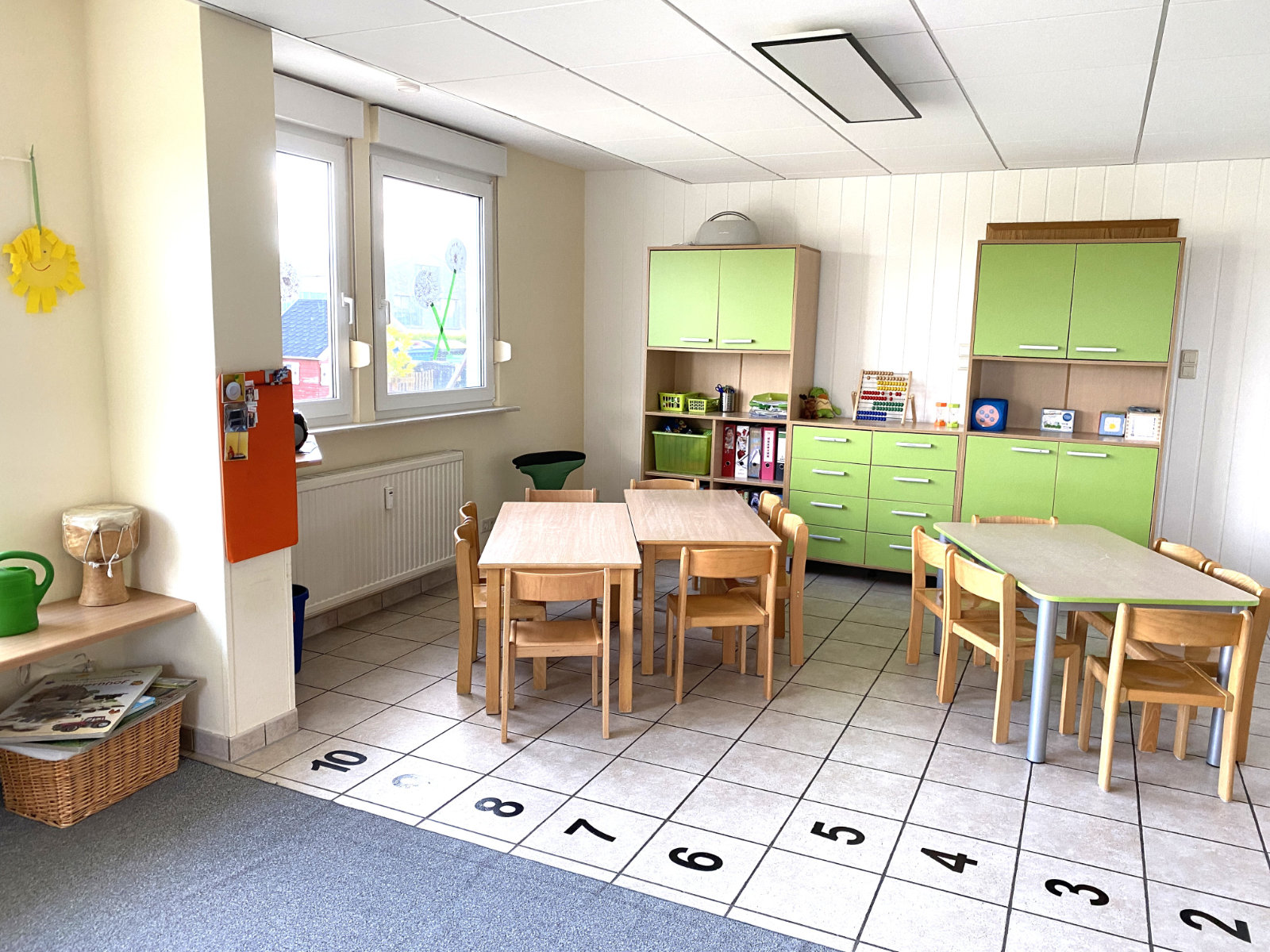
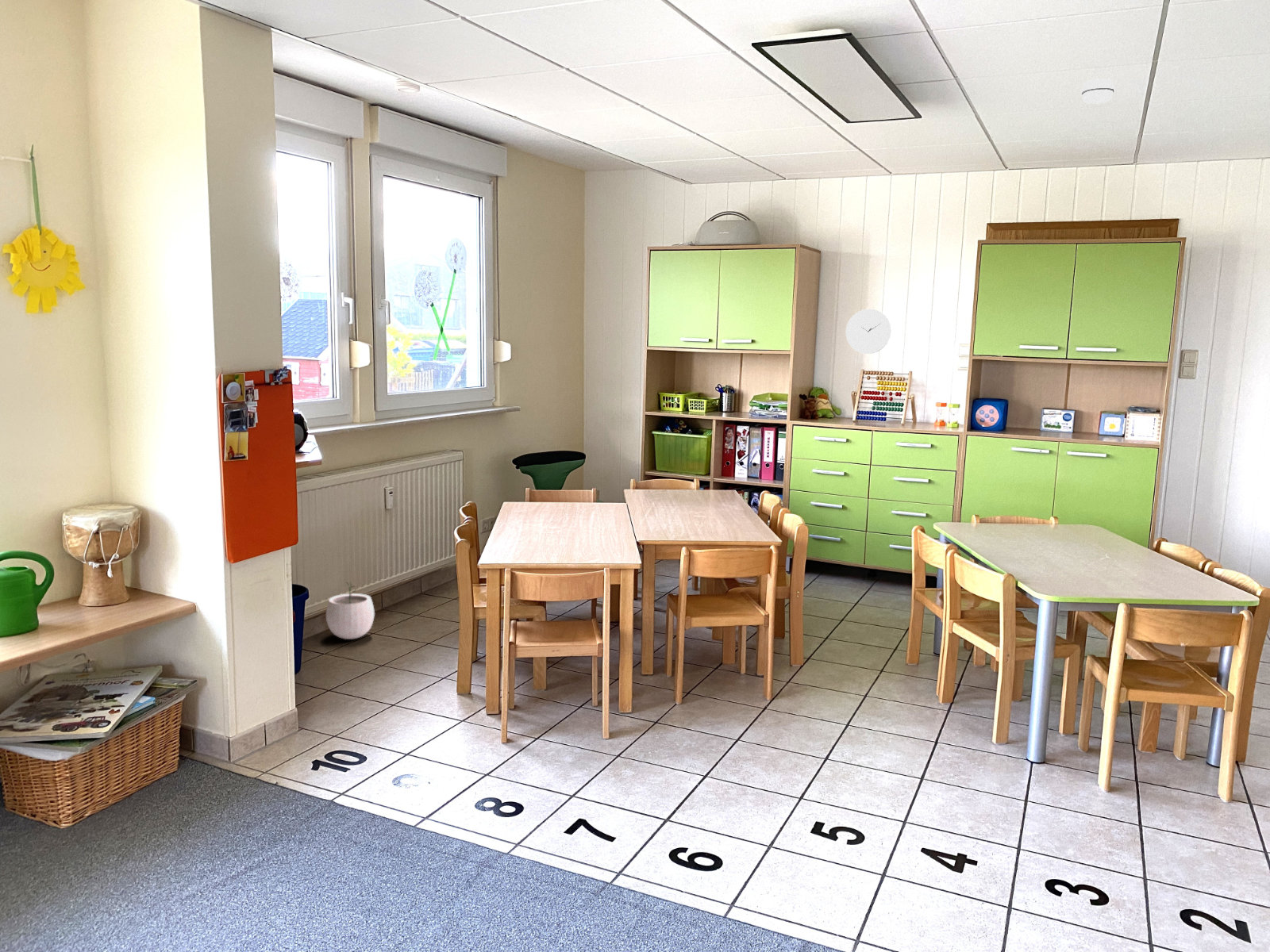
+ plant pot (350, 609)
+ smoke detector (1097, 91)
+ wall clock (868, 331)
